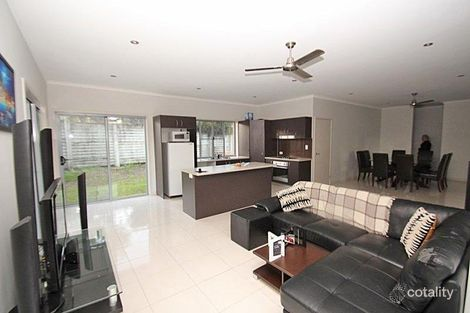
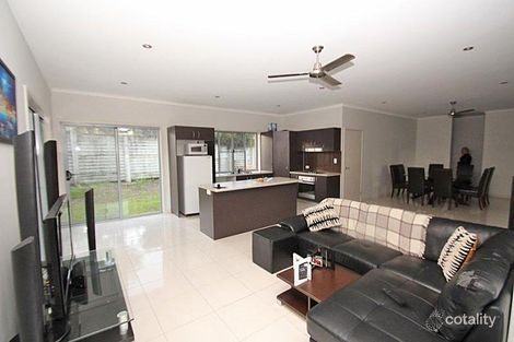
+ remote control (393, 296)
